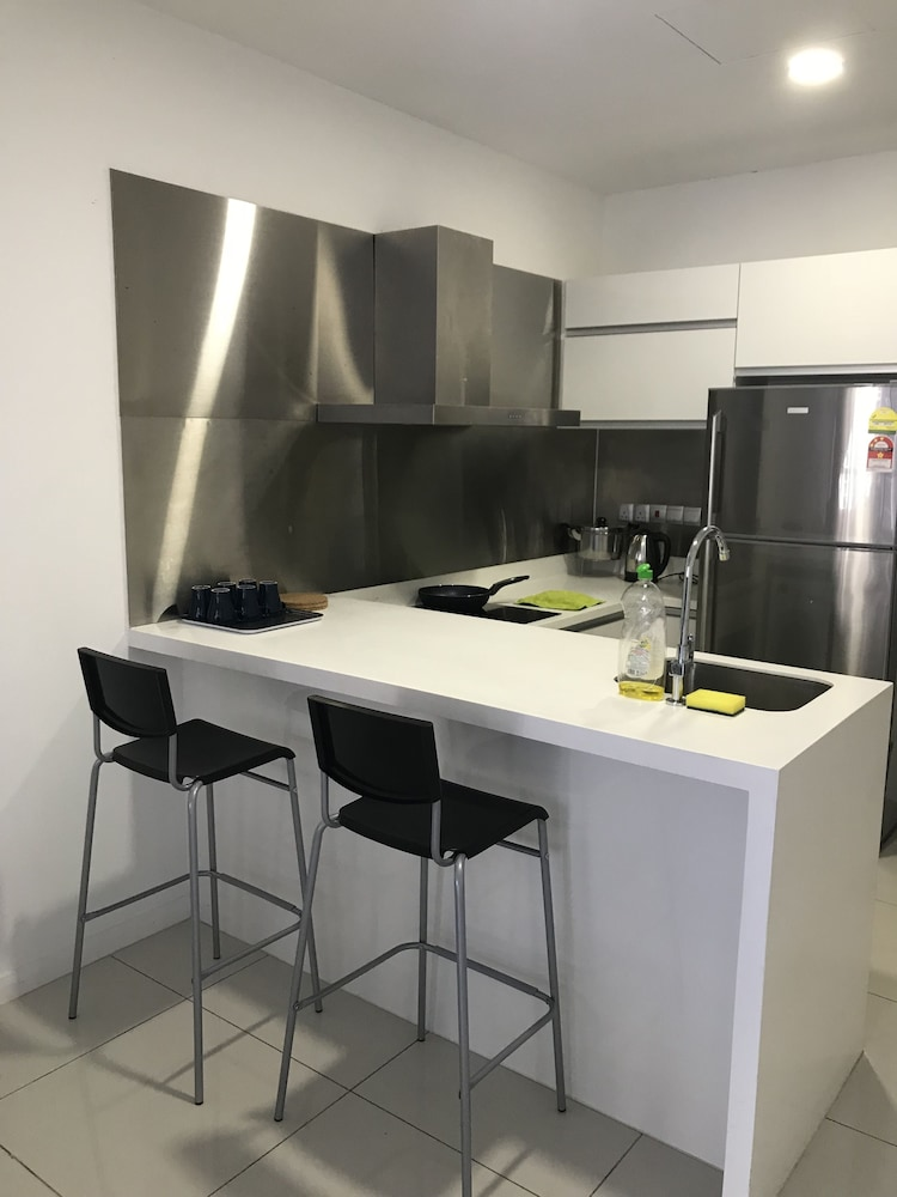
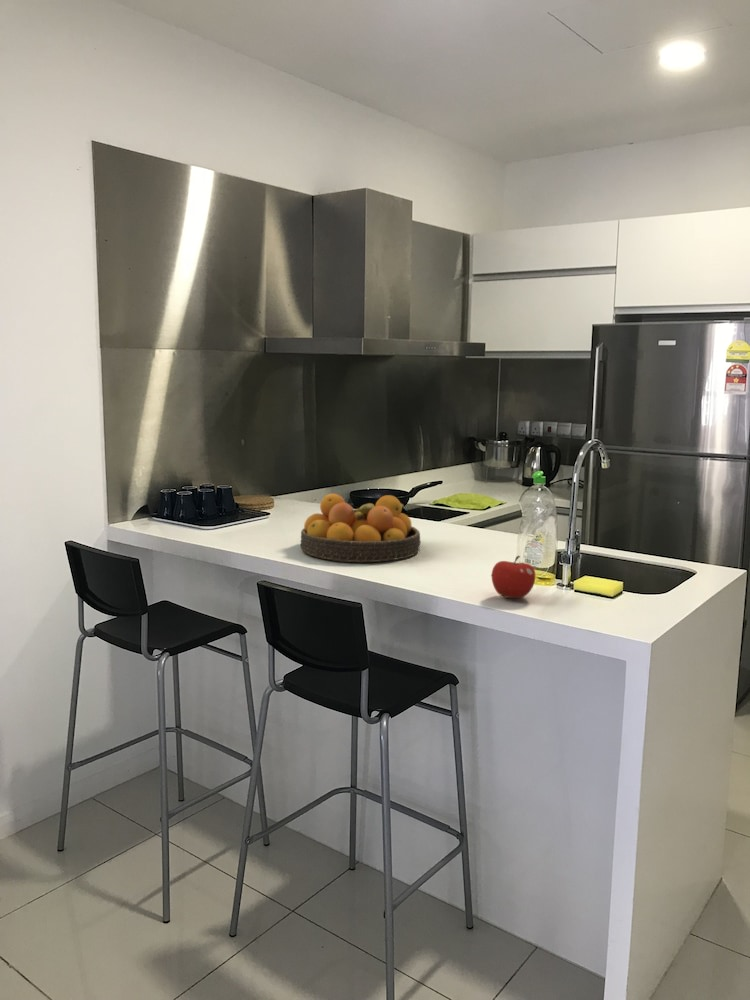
+ fruit bowl (360, 522)
+ fruit (513, 576)
